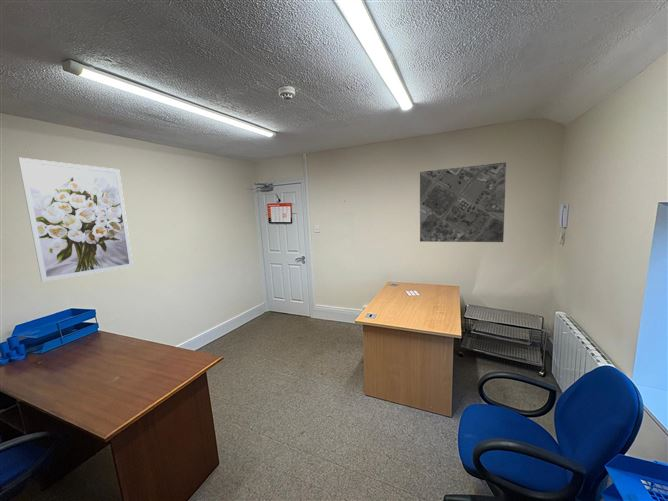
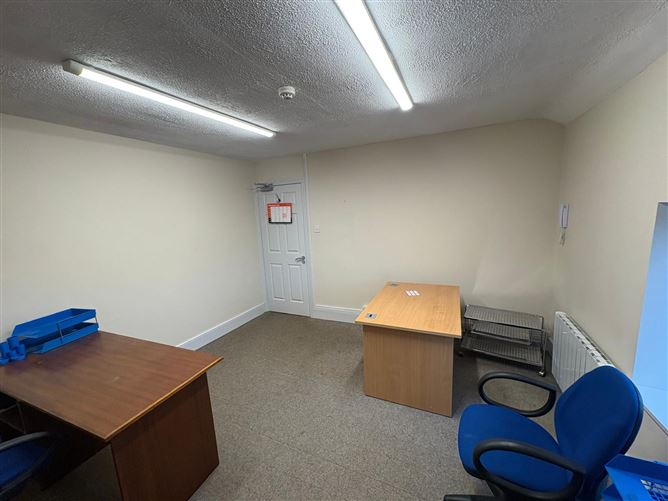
- map (459, 205)
- wall art (84, 220)
